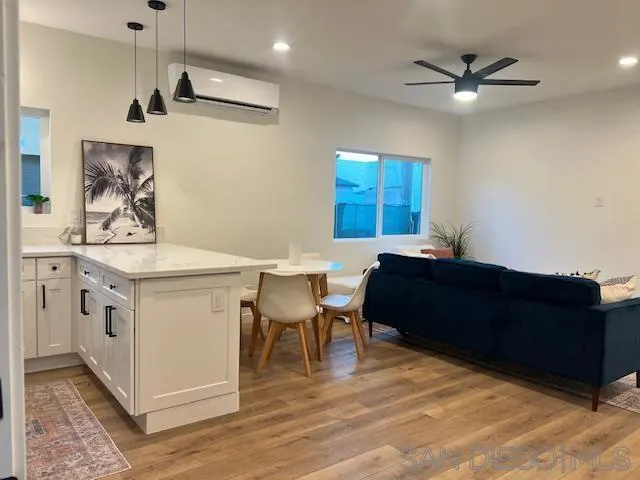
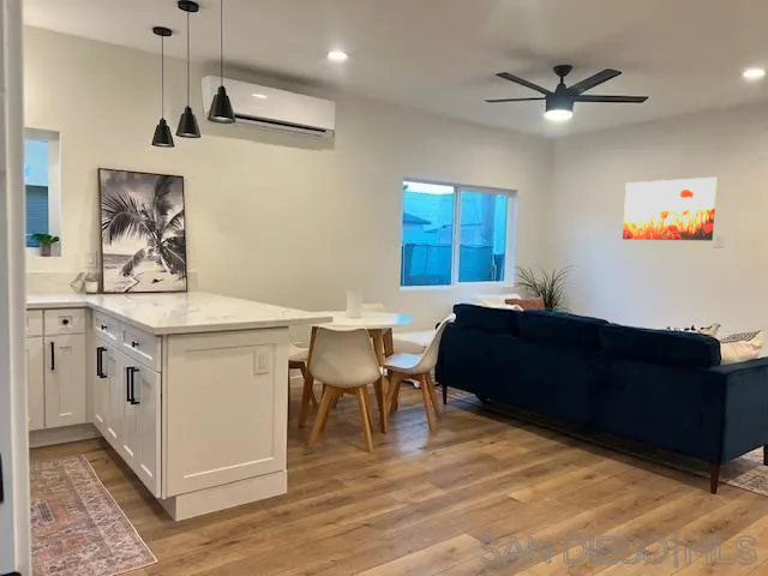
+ wall art (666, 210)
